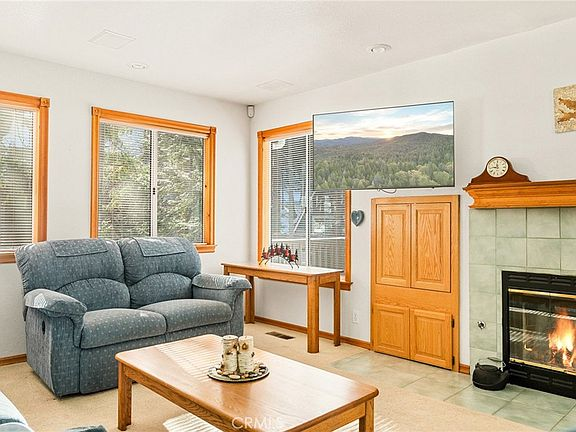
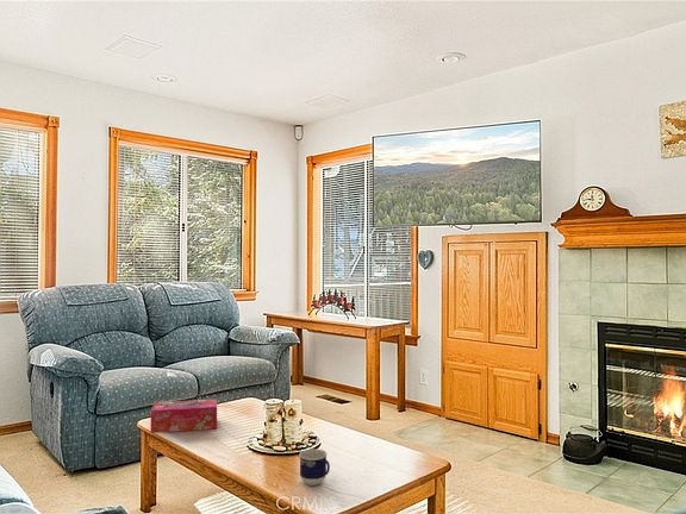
+ cup (316, 469)
+ tissue box (185, 415)
